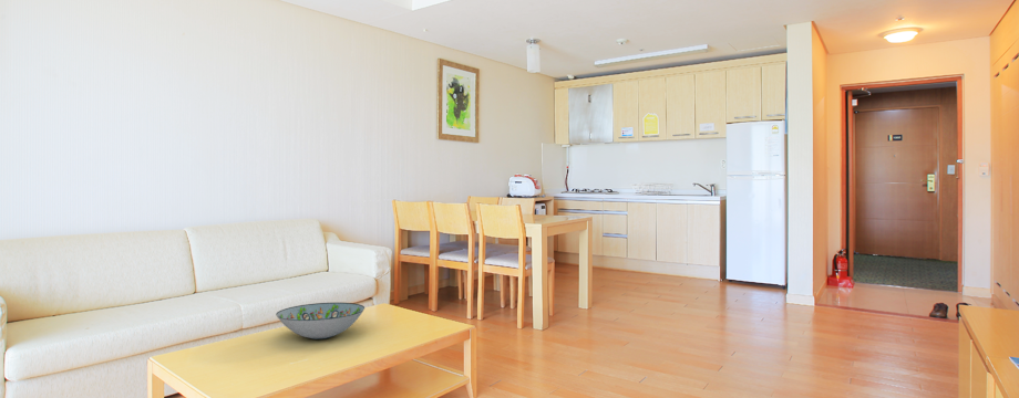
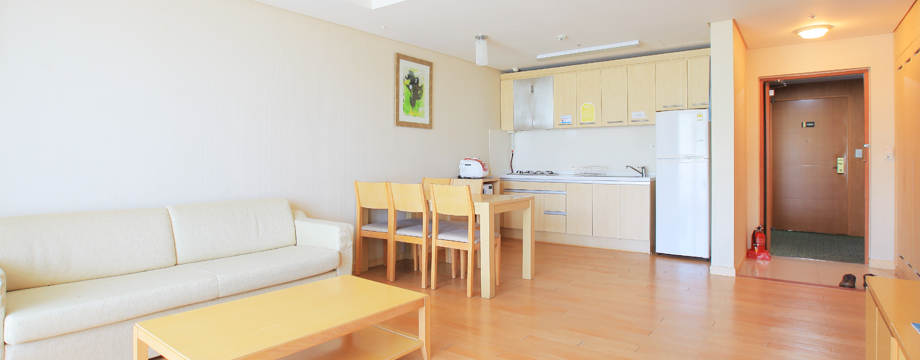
- decorative bowl (321, 323)
